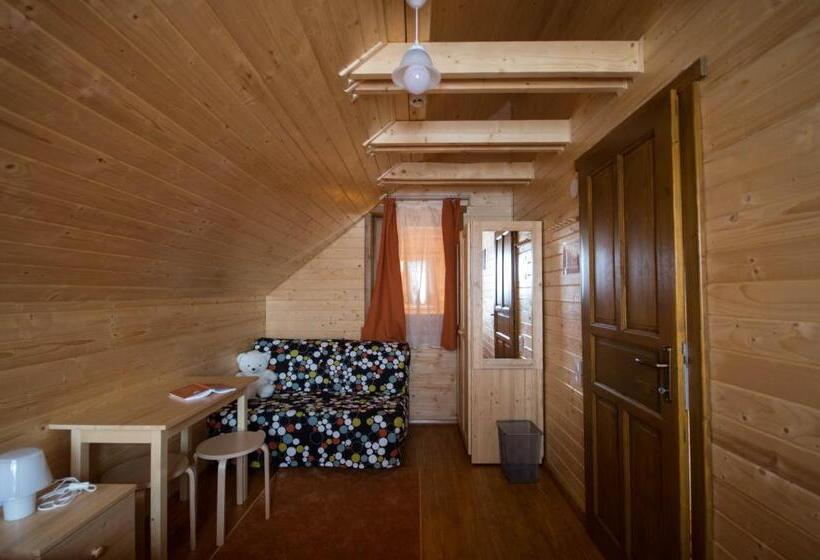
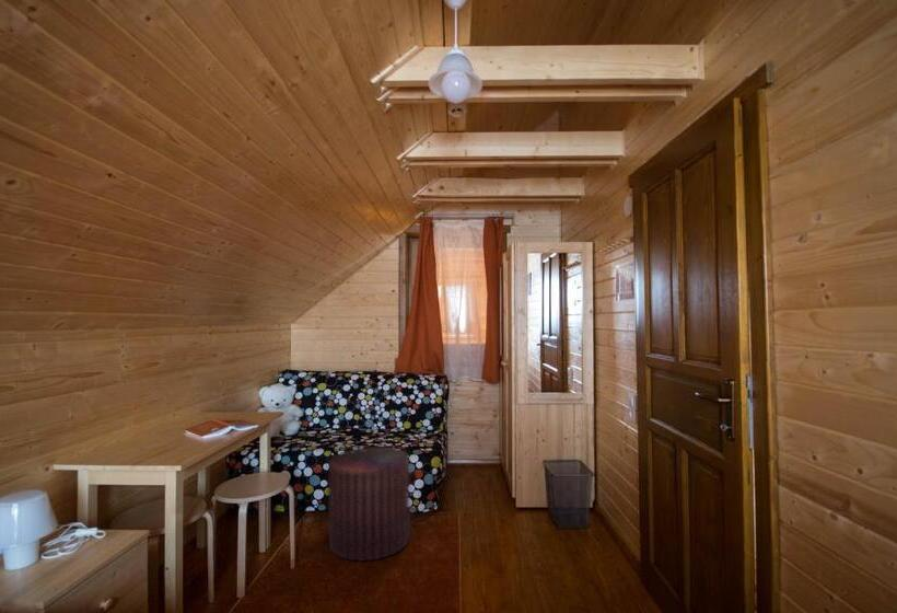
+ pouf (369, 498)
